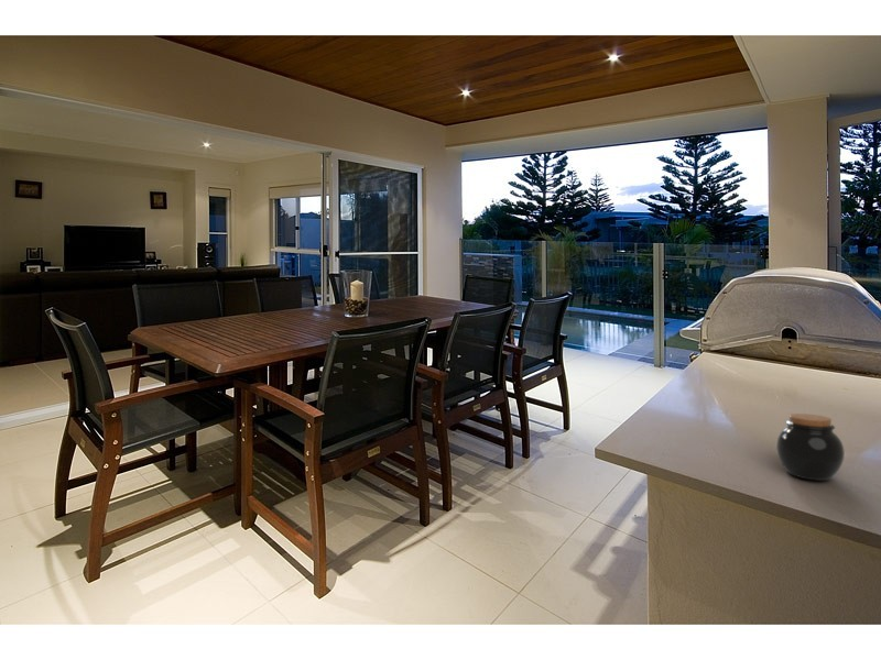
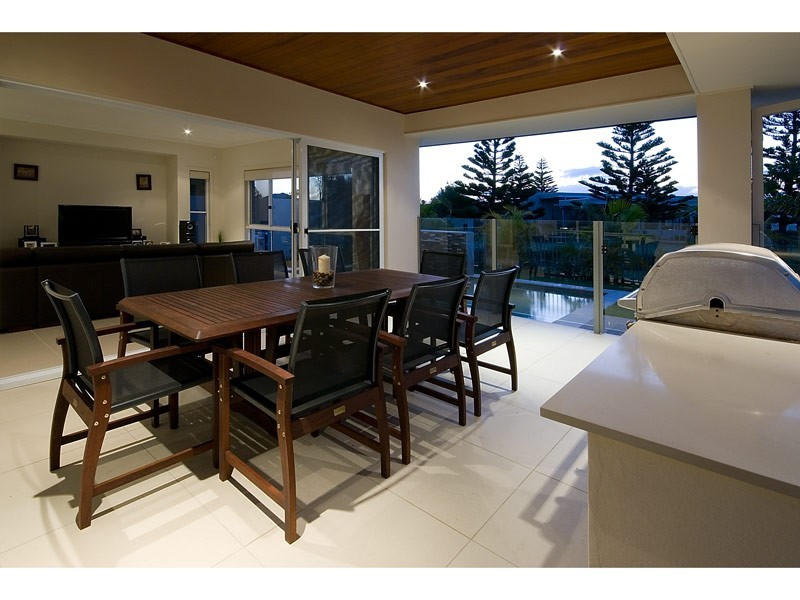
- jar (809, 446)
